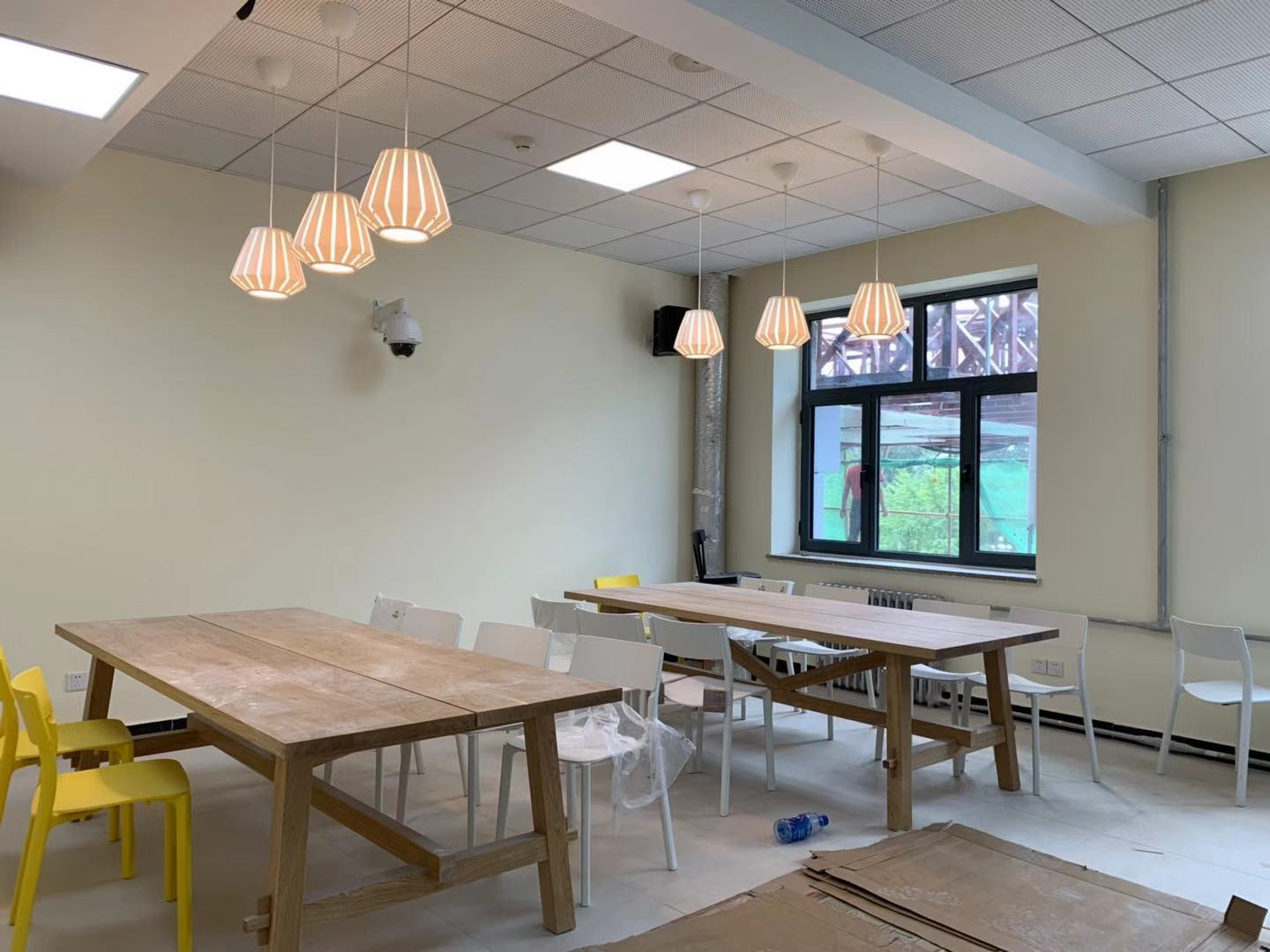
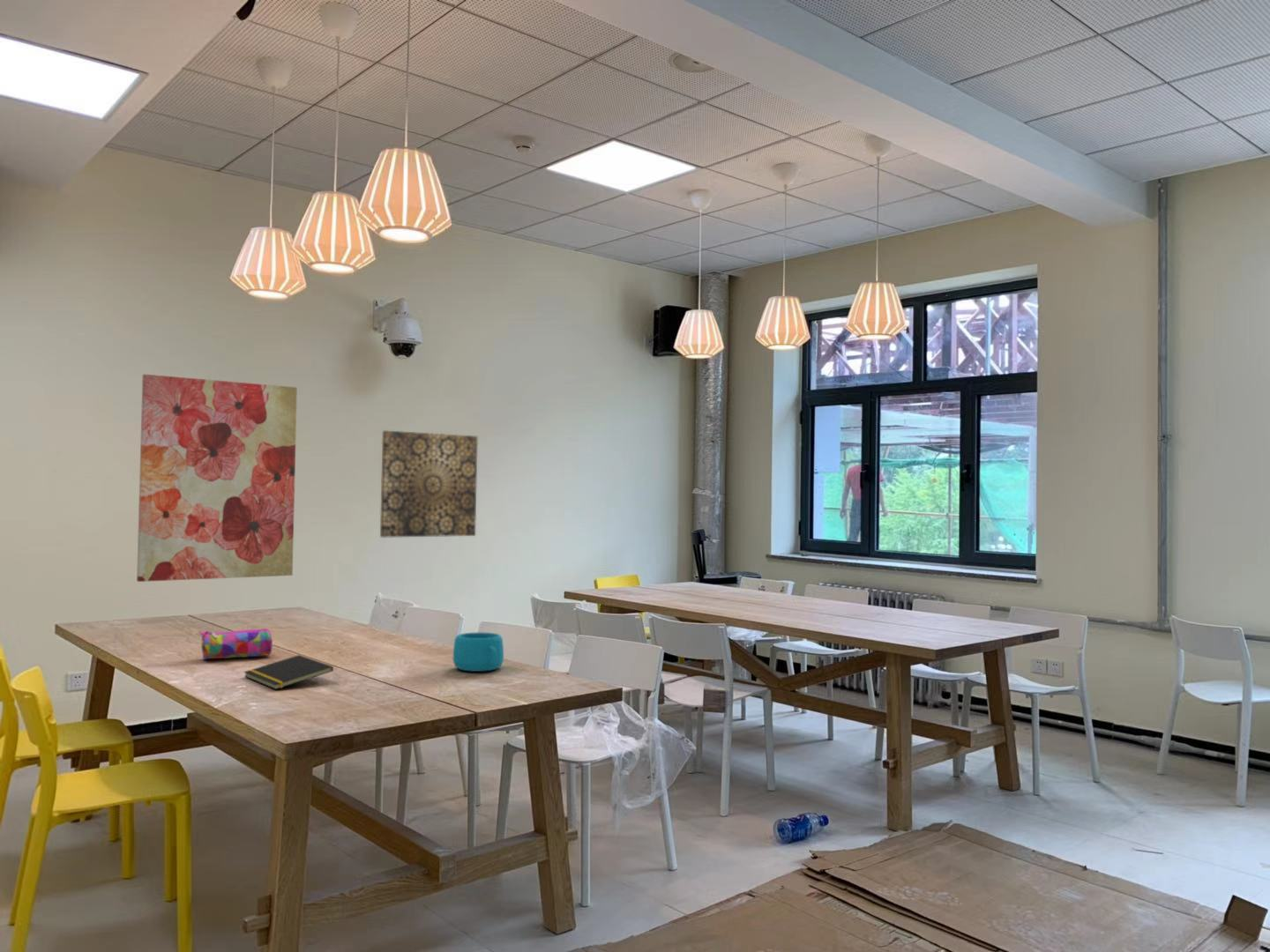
+ wall art (430, 485)
+ cup (481, 652)
+ notepad (288, 671)
+ pencil case (235, 643)
+ wall art (220, 480)
